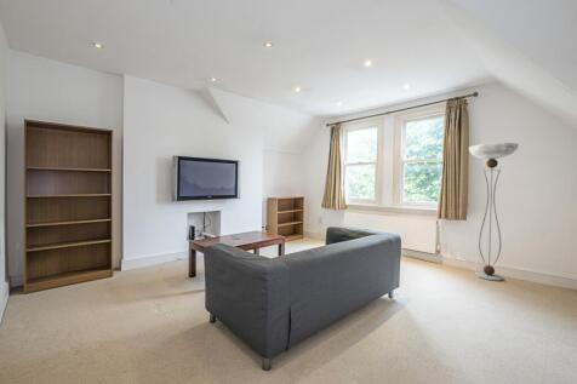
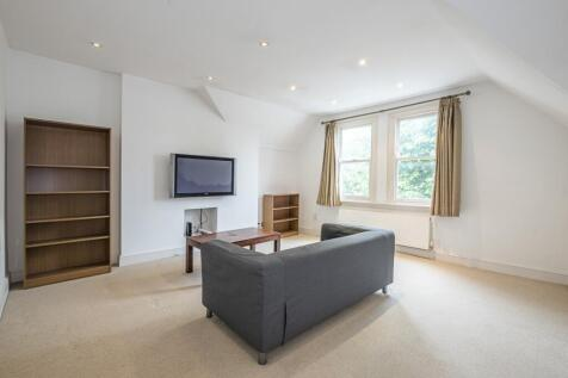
- floor lamp (490, 211)
